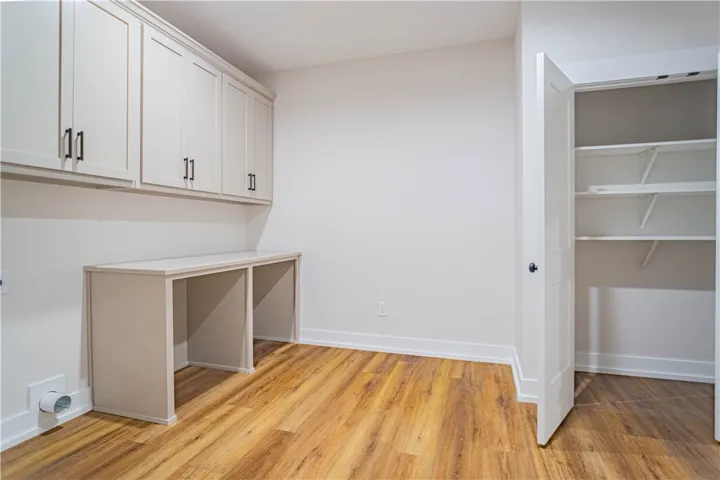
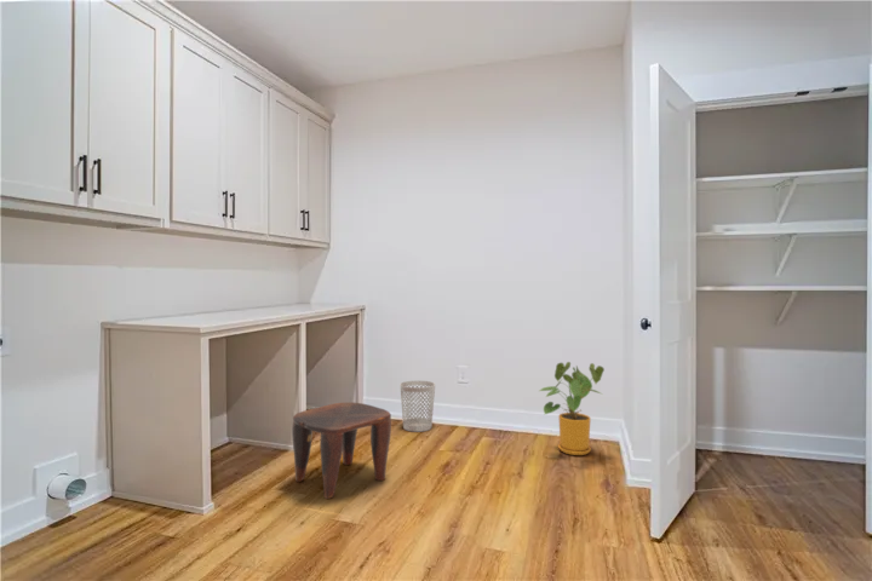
+ house plant (572, 407)
+ wastebasket (417, 405)
+ stool (342, 445)
